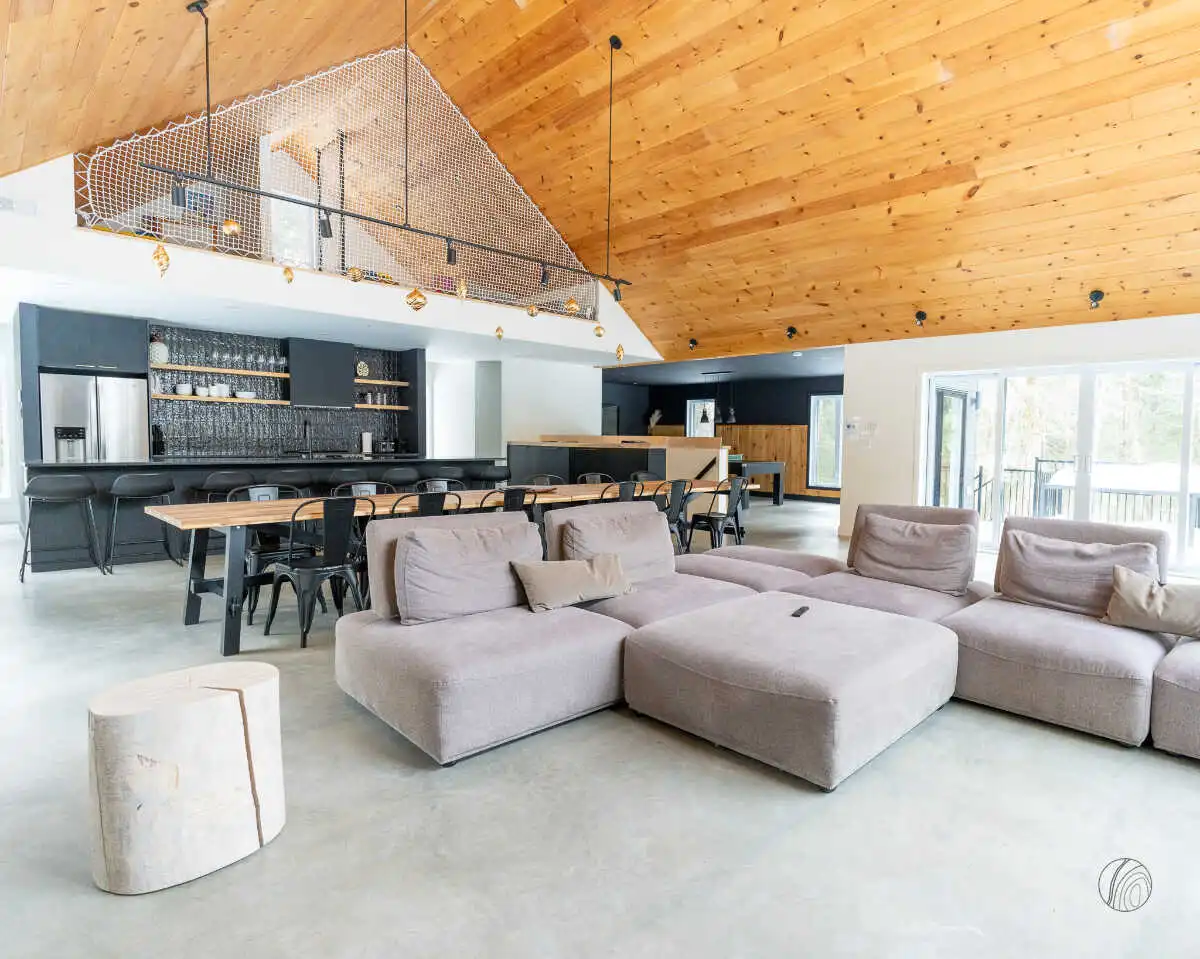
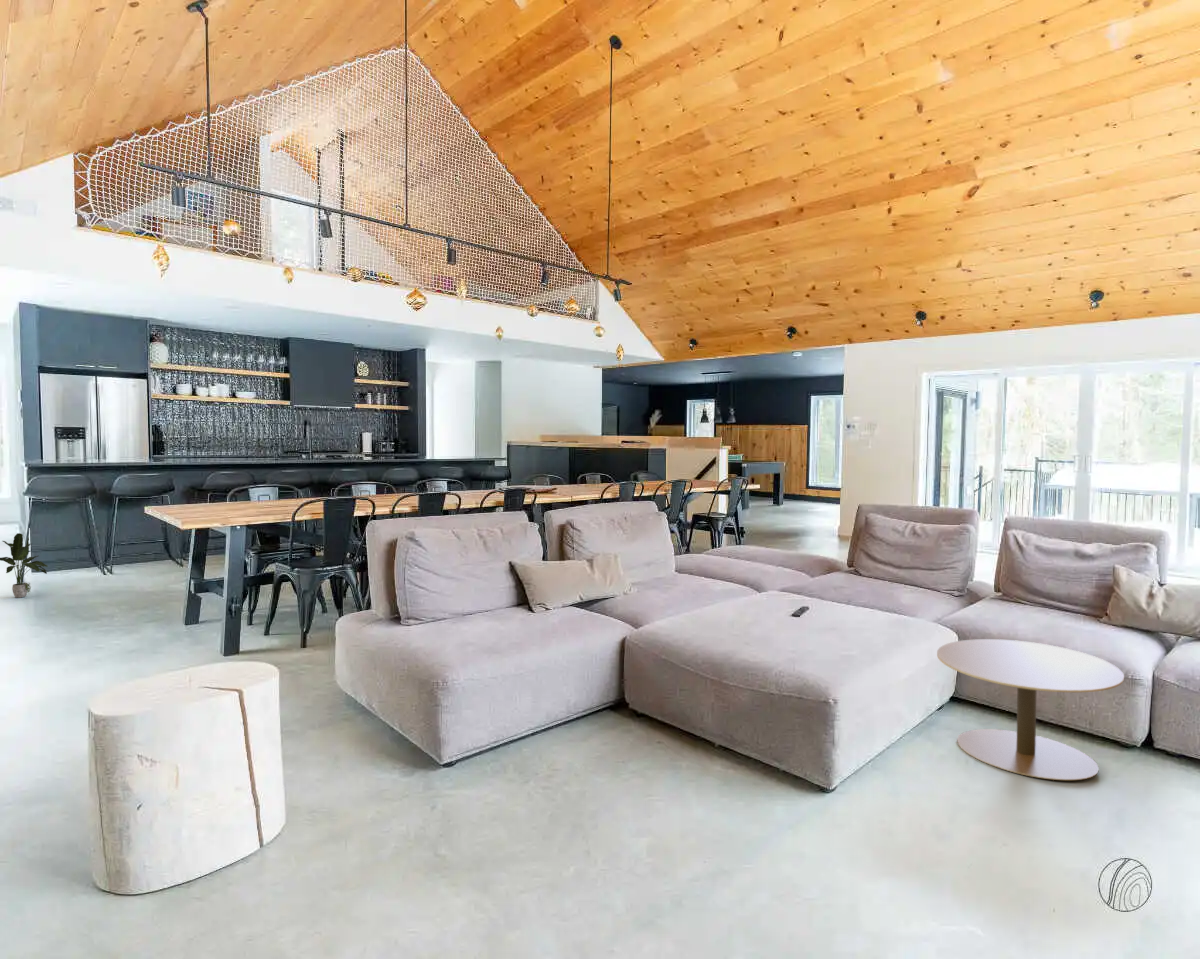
+ potted plant (22, 565)
+ side table (1023, 707)
